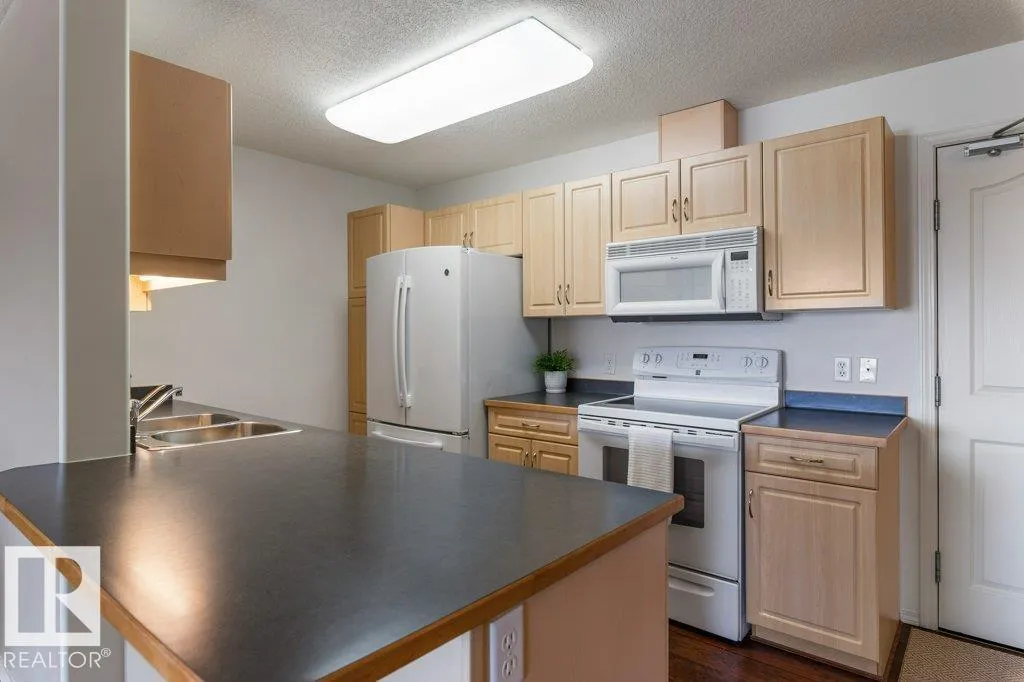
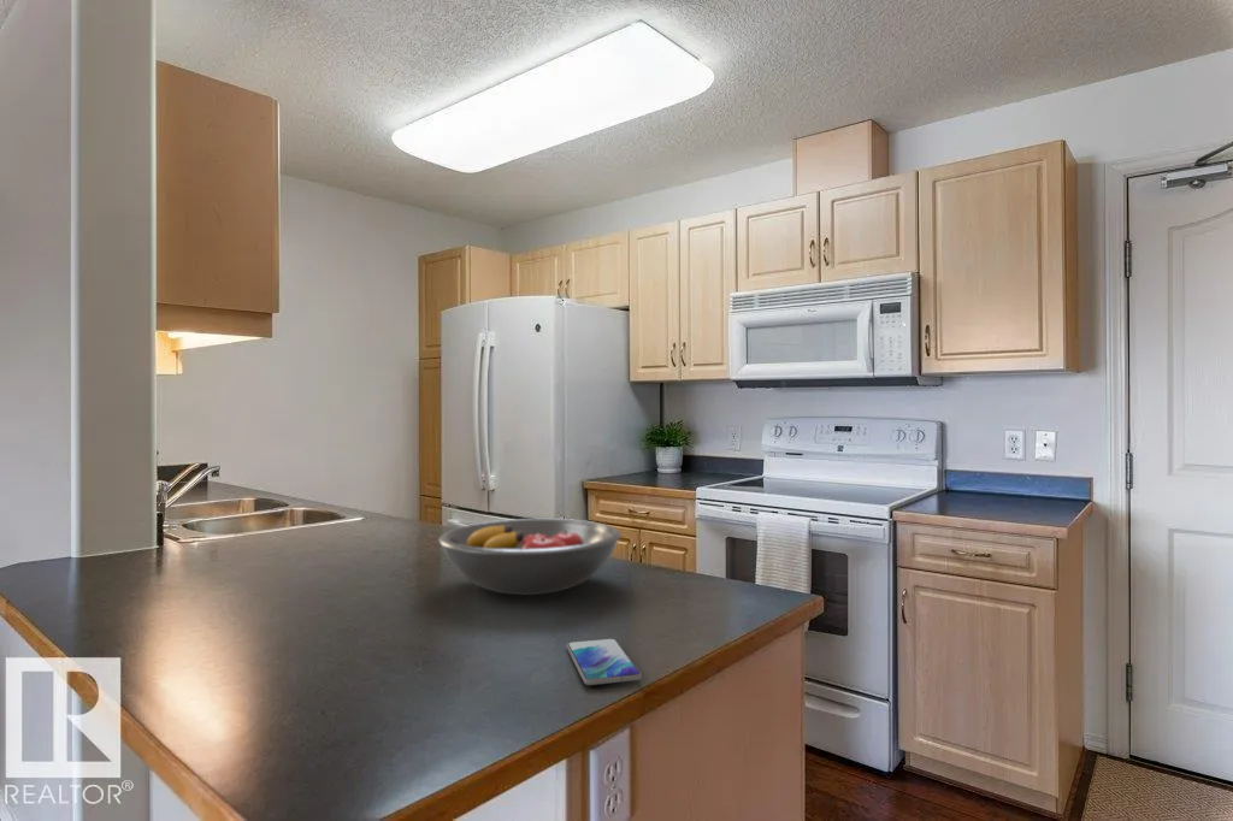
+ fruit bowl (531, 551)
+ smartphone (601, 660)
